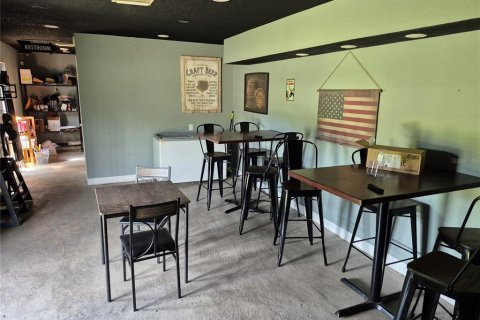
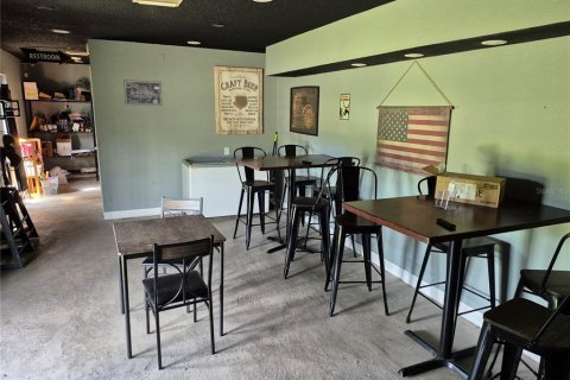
+ wall art (142, 93)
